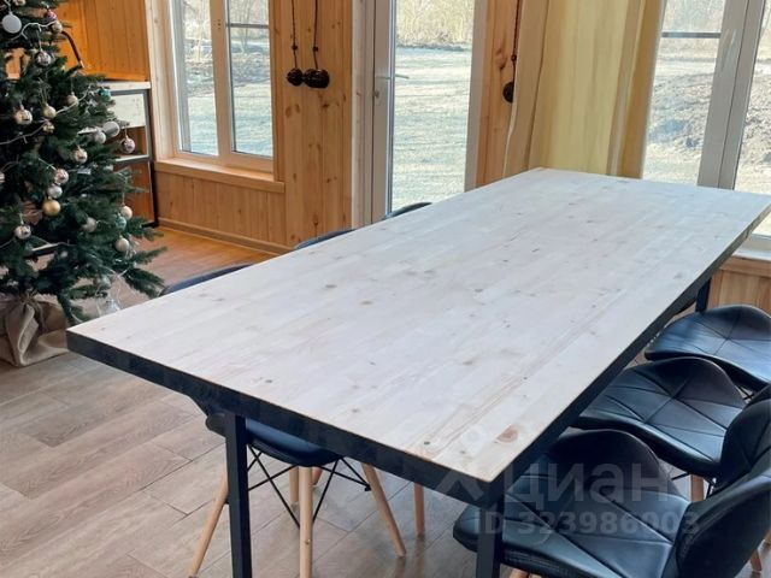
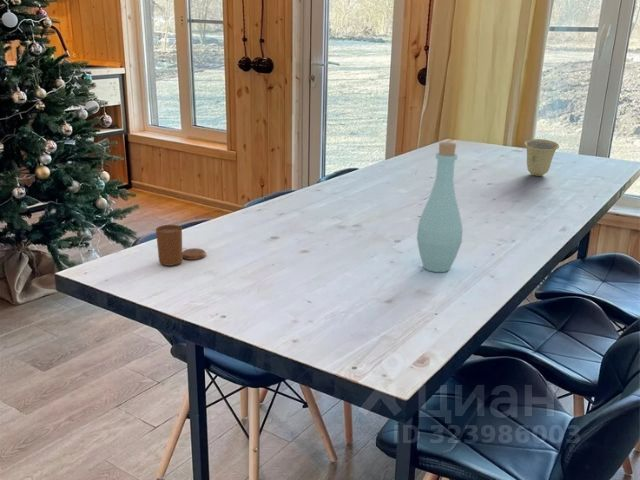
+ candle (181, 242)
+ bottle (441, 207)
+ cup (539, 158)
